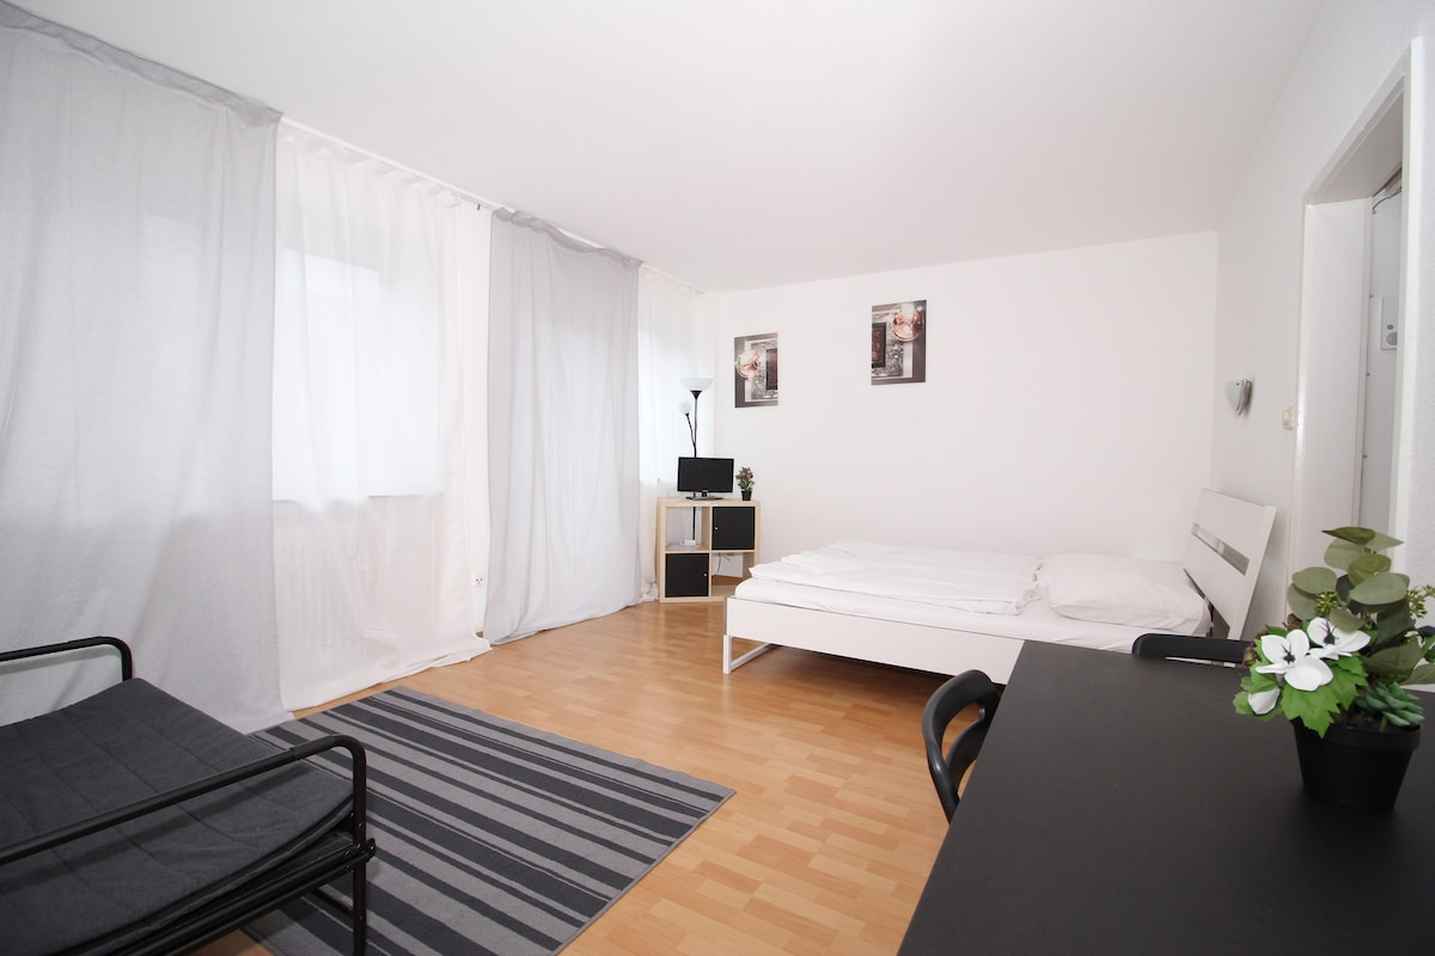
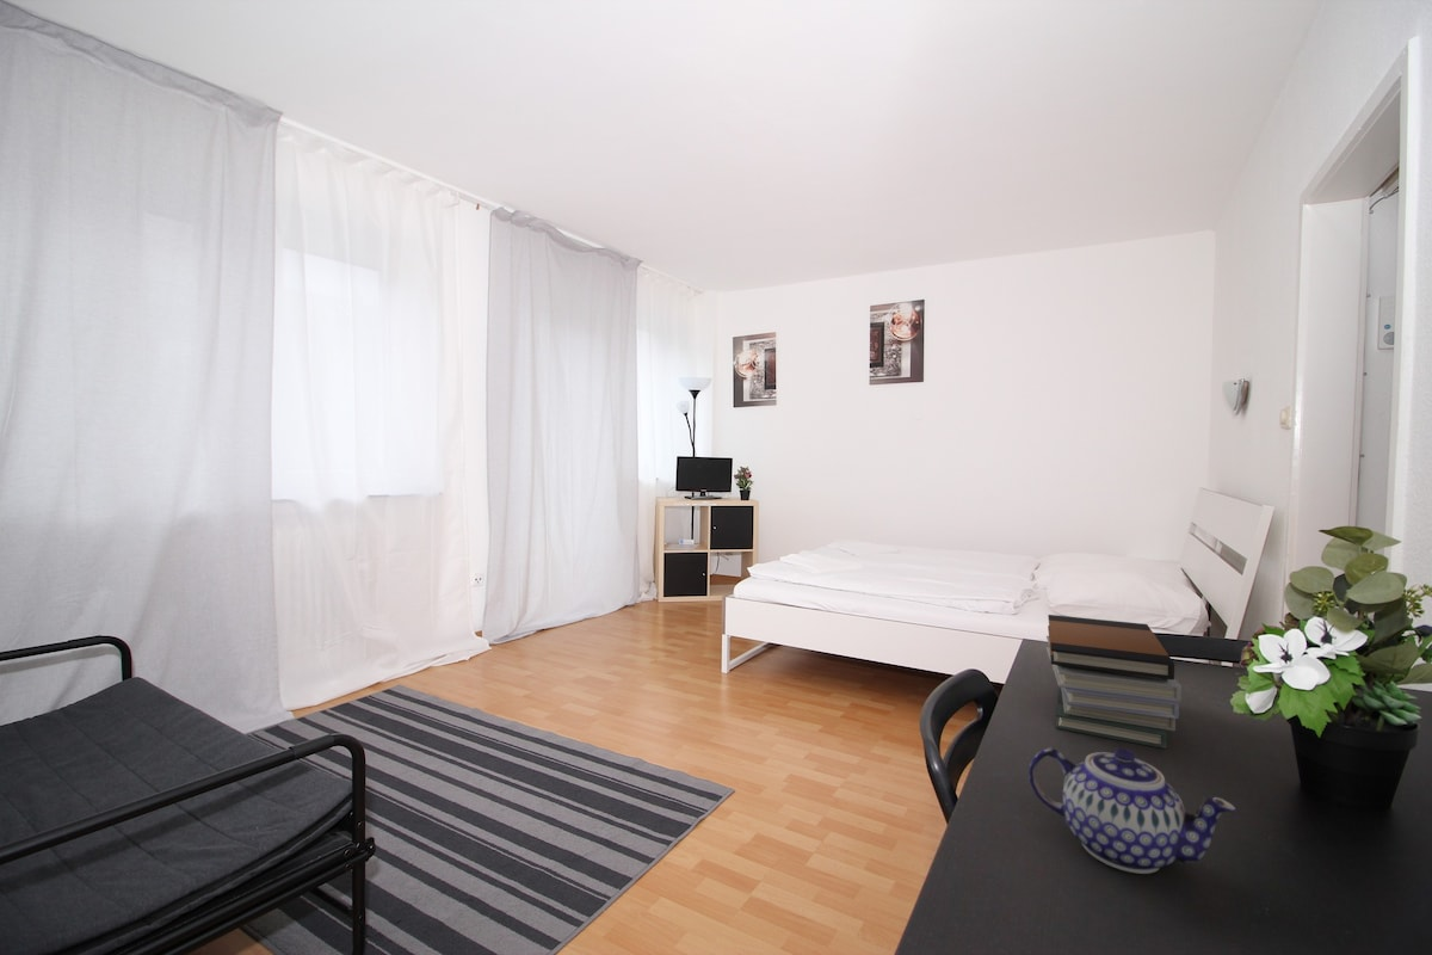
+ teapot (1123, 801)
+ book stack (1105, 673)
